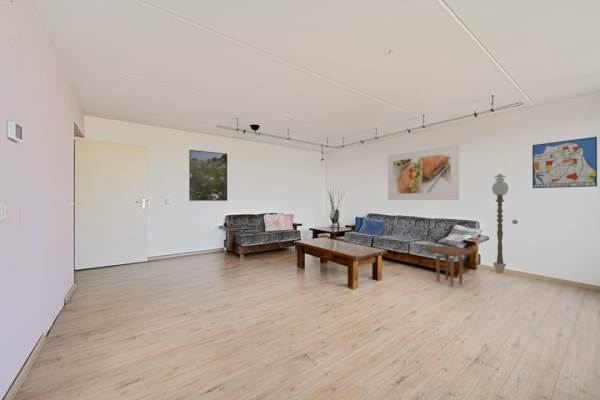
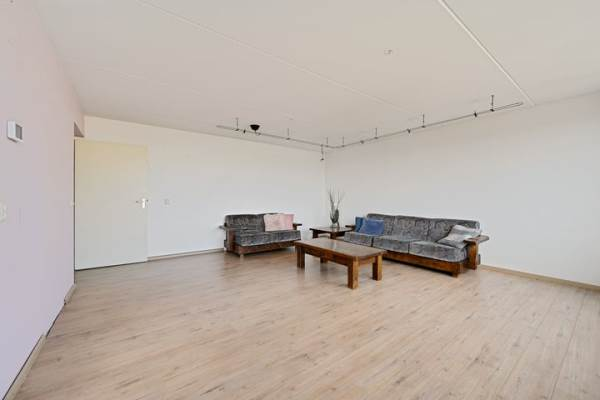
- side table (448, 265)
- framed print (419, 175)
- magic staff (501, 223)
- wall art (562, 164)
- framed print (209, 176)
